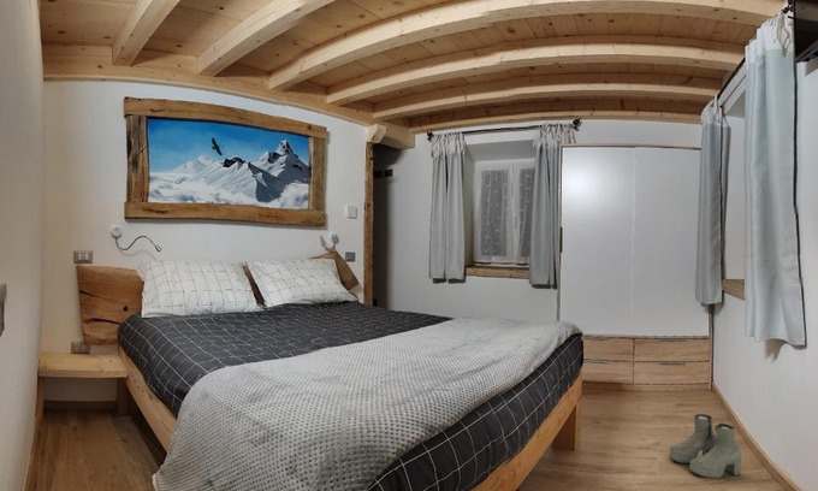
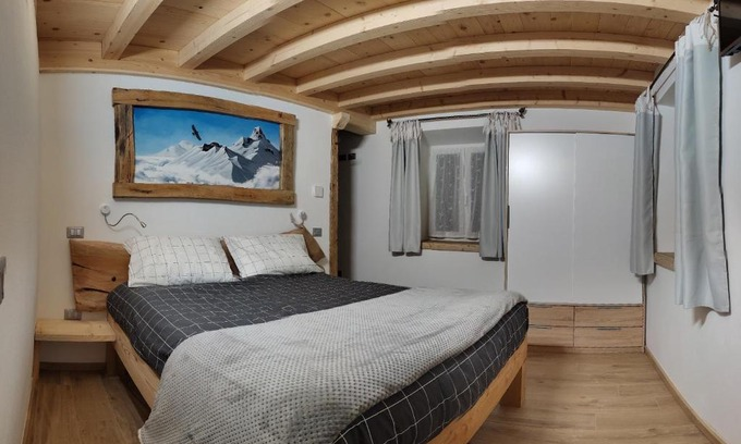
- boots (705, 443)
